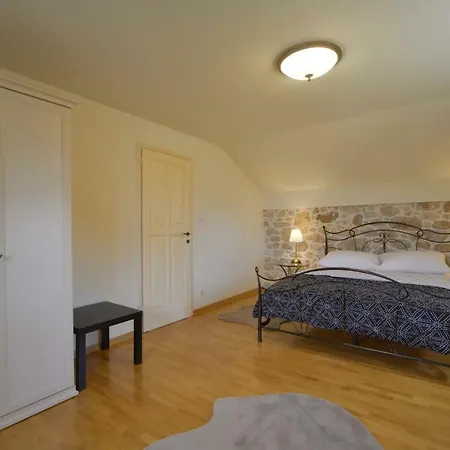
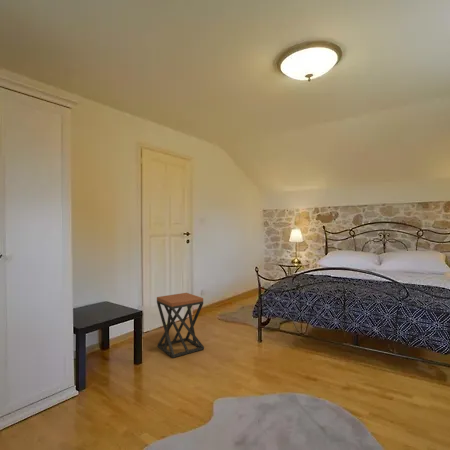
+ stool (181, 322)
